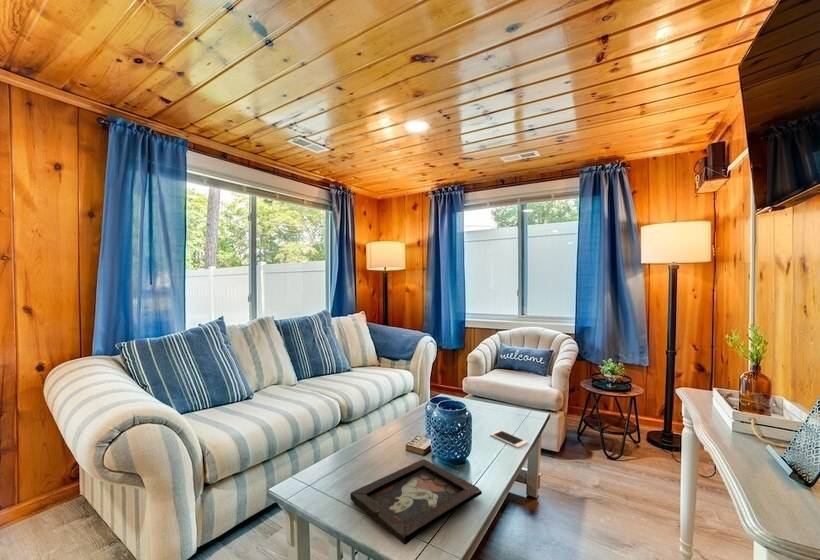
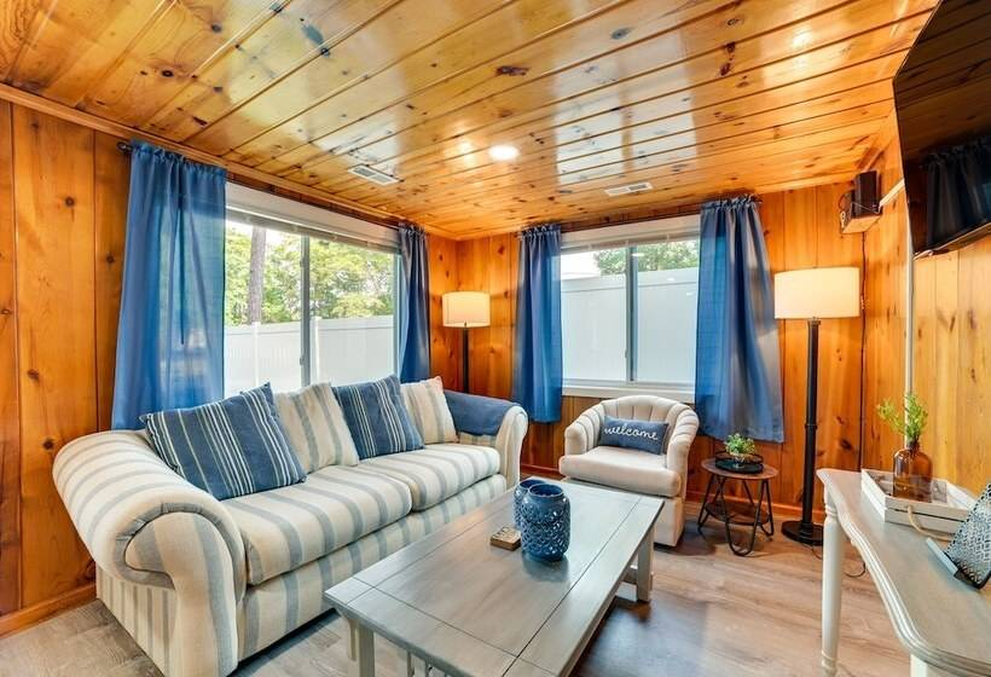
- decorative tray (416, 495)
- cell phone (508, 438)
